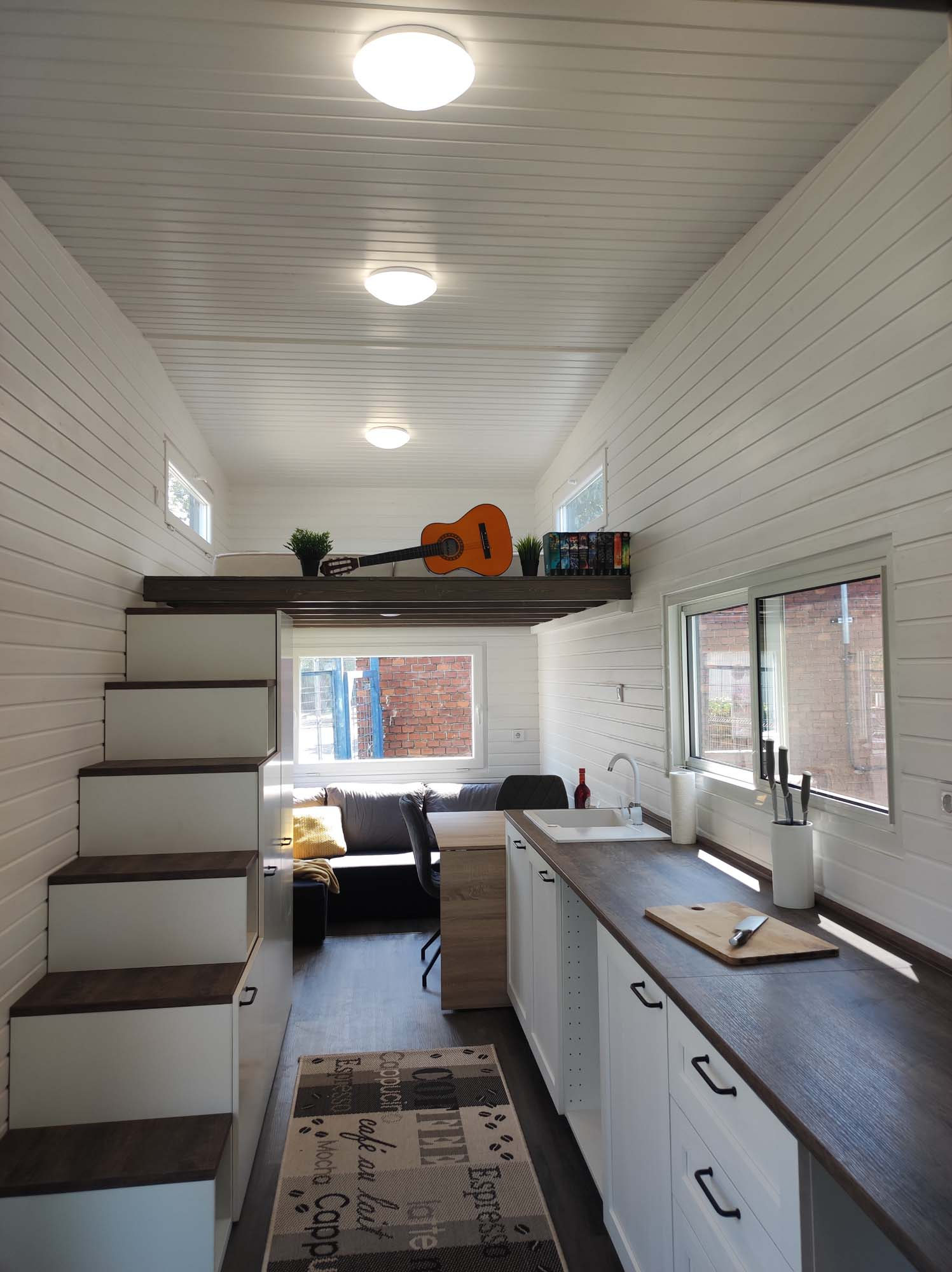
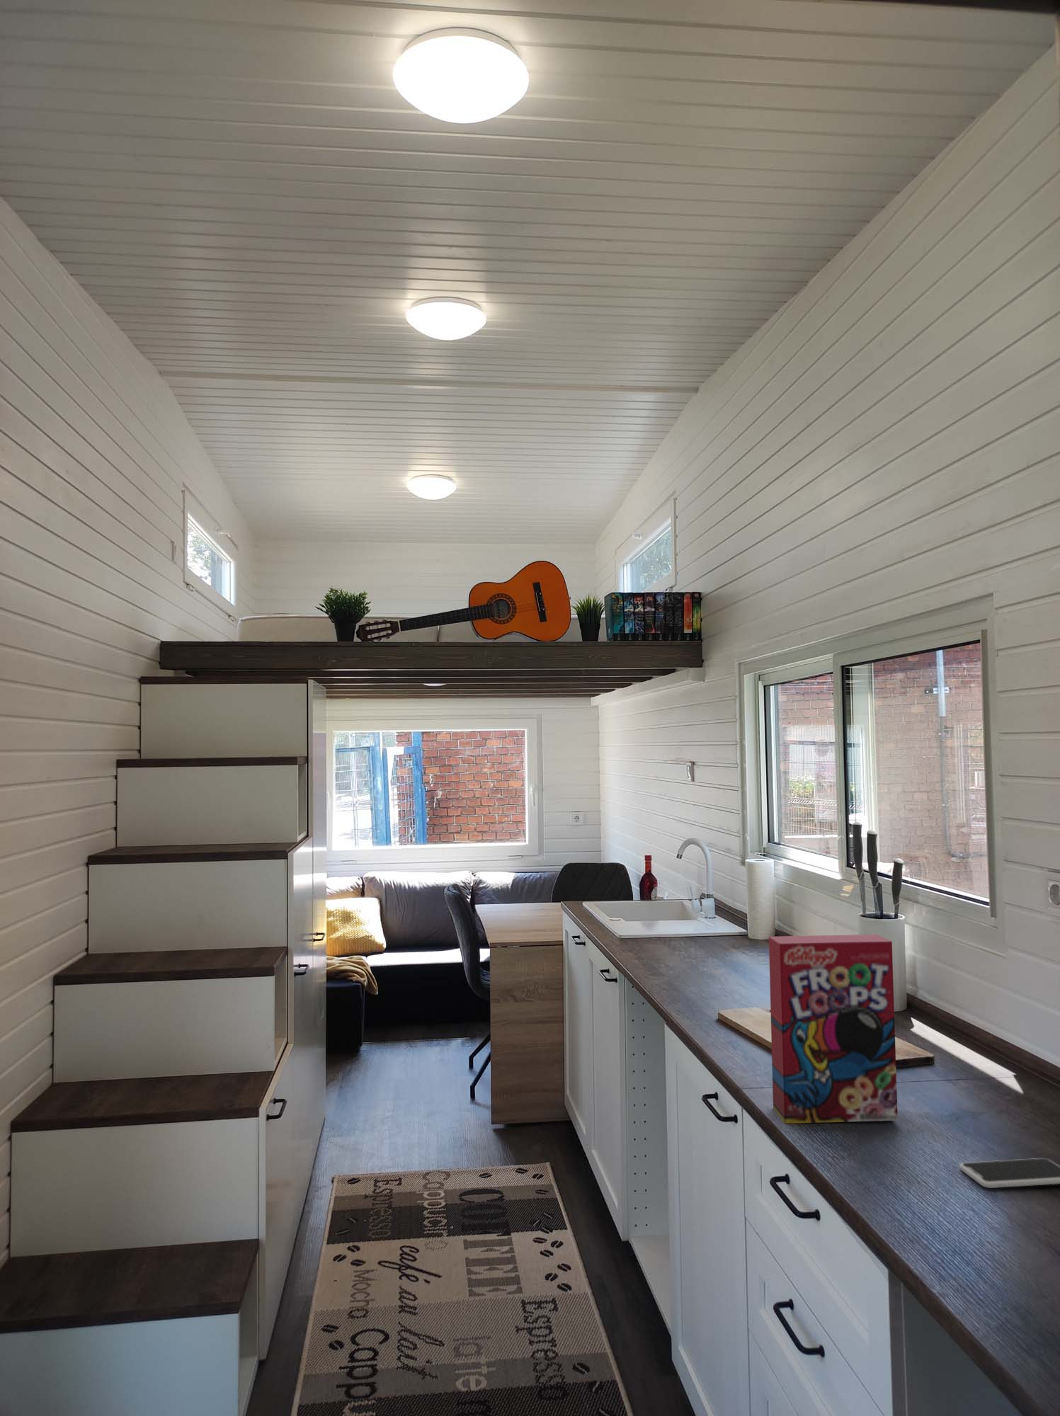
+ cereal box (832, 1026)
+ smartphone (1017, 1172)
